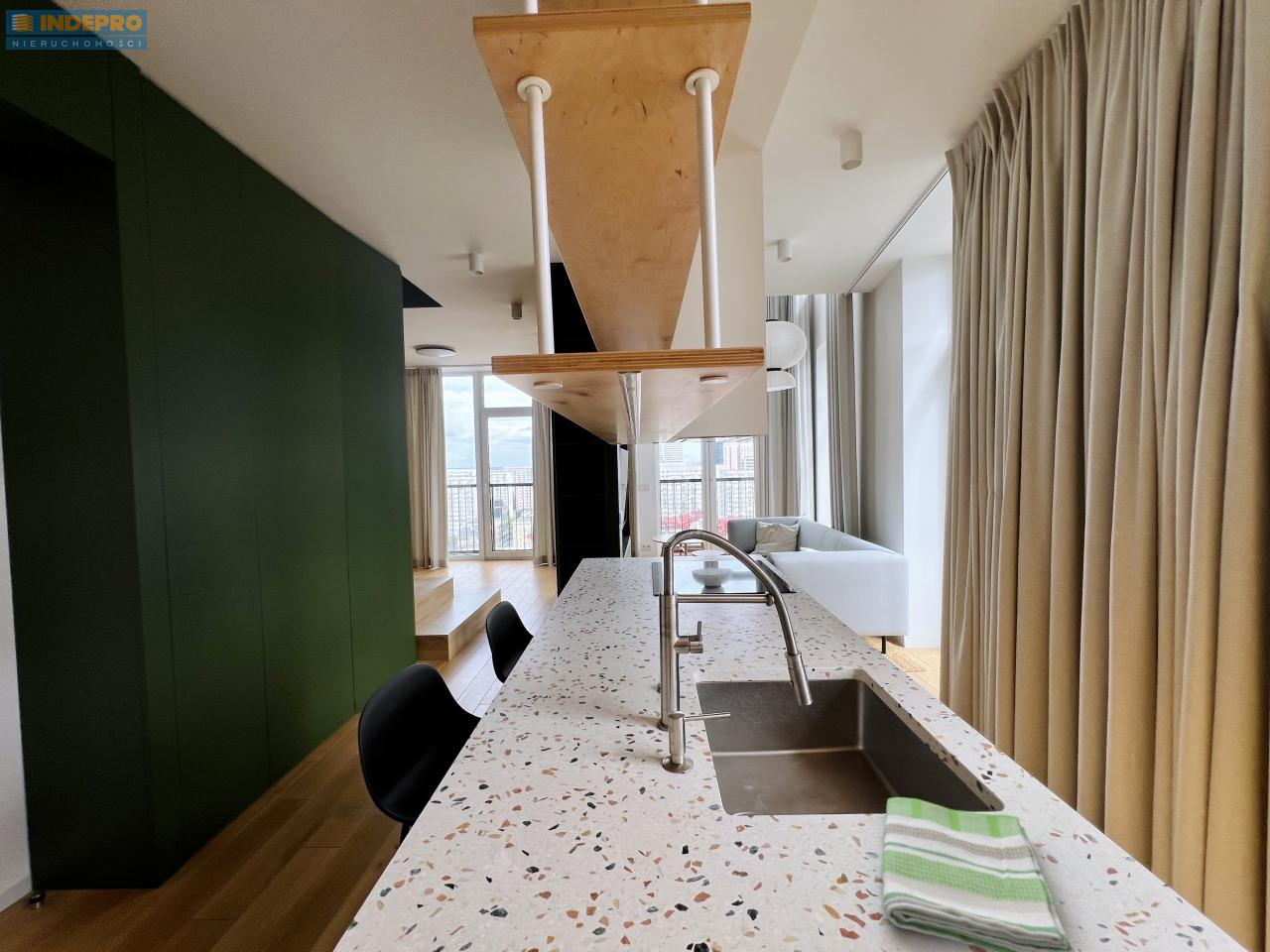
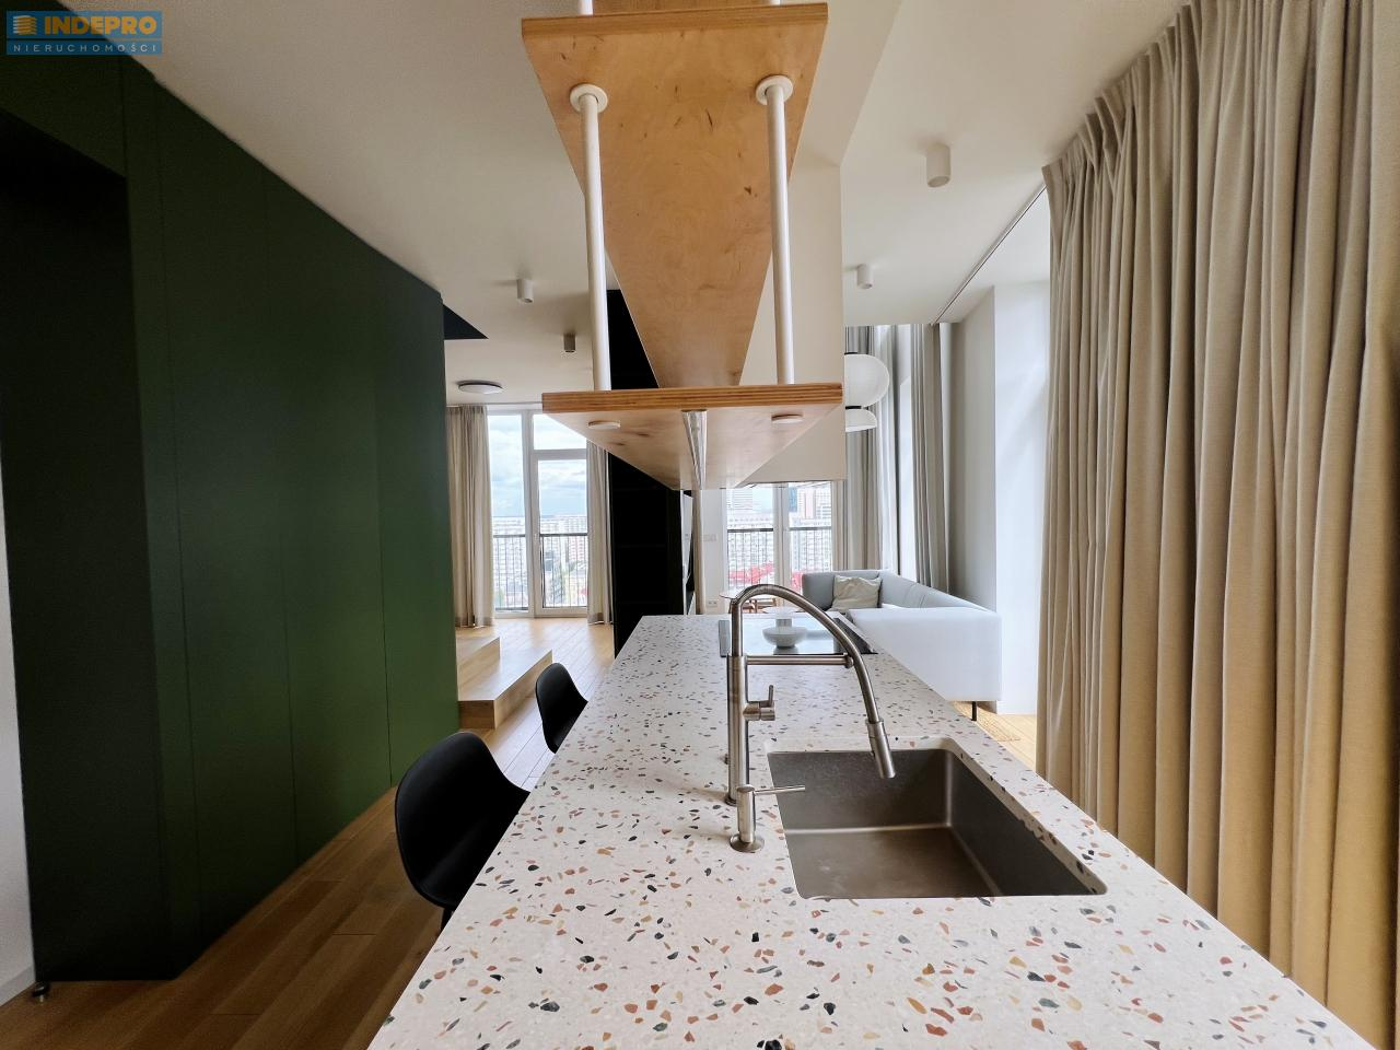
- dish towel (960, 862)
